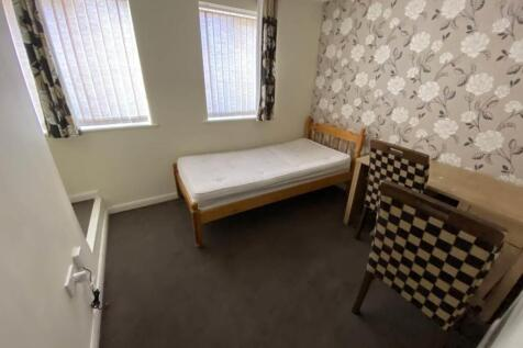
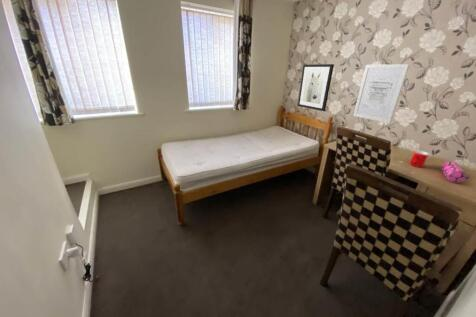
+ wall art (377, 93)
+ pencil case (453, 171)
+ wall art (313, 87)
+ cup (417, 159)
